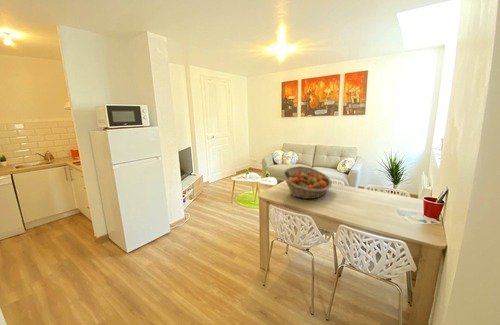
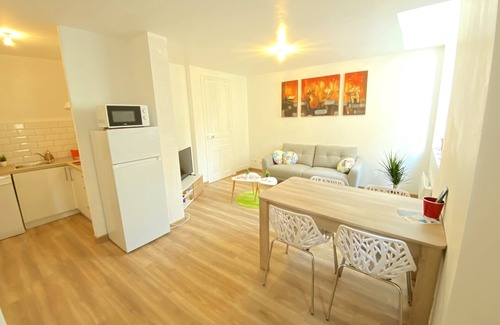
- fruit basket (306, 181)
